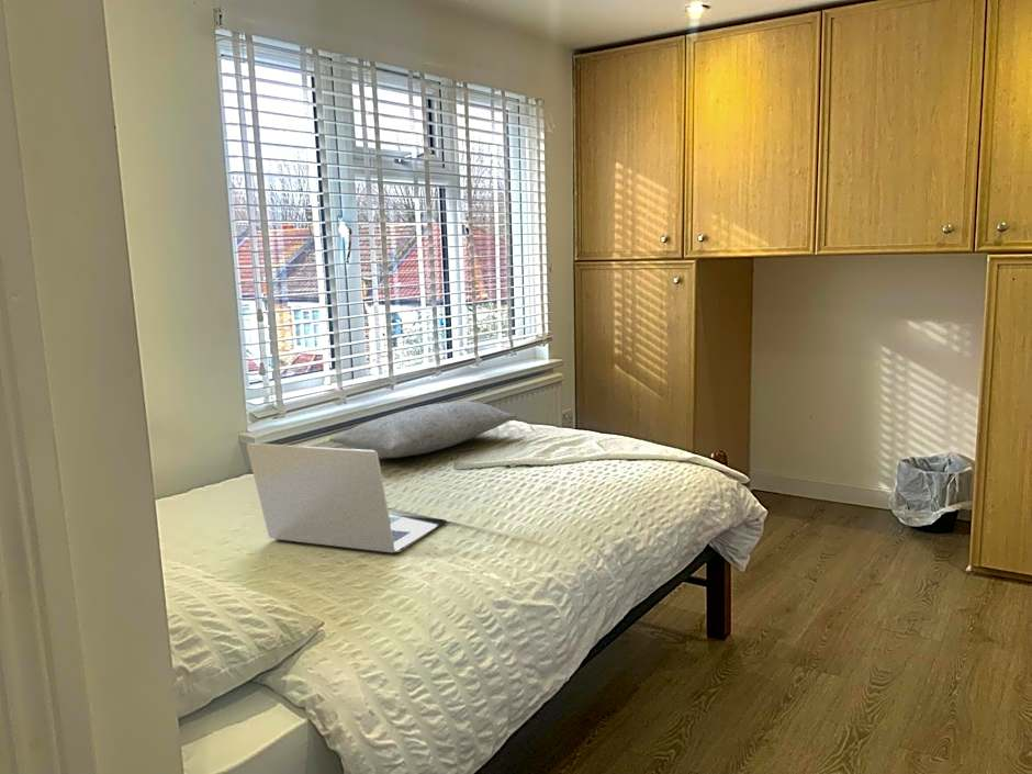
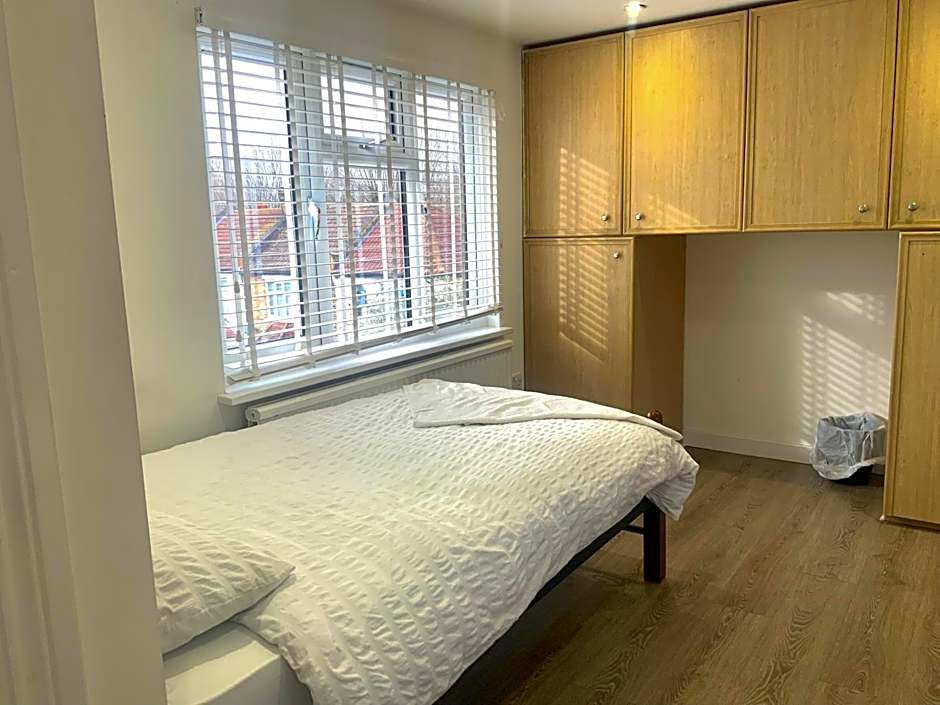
- pillow (427, 428)
- laptop (350, 484)
